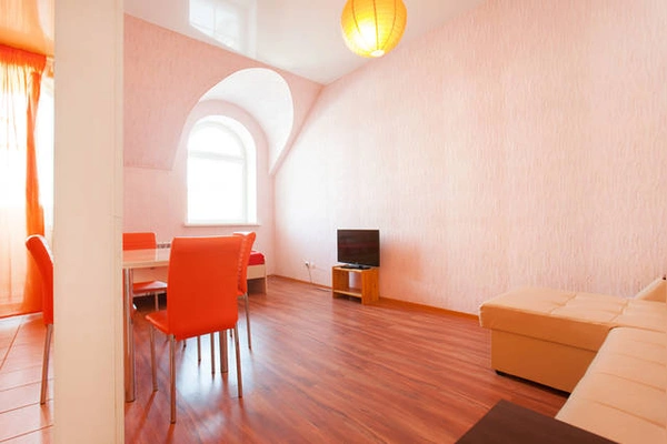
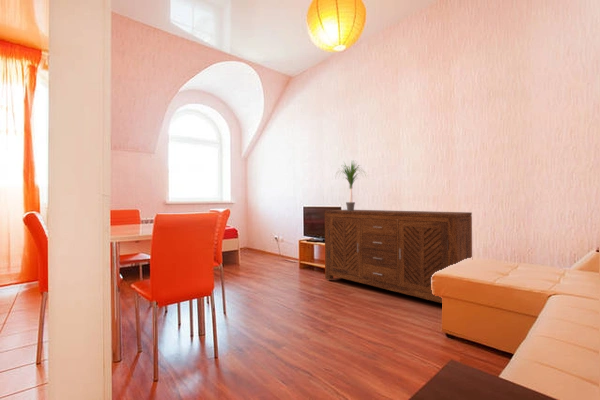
+ potted plant (350, 183)
+ sideboard (388, 250)
